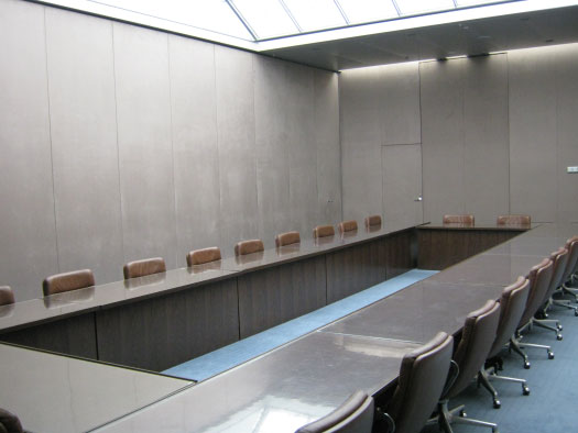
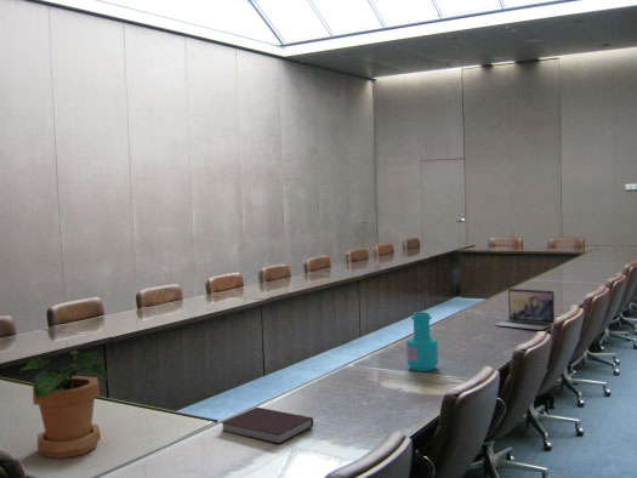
+ potted plant (58, 404)
+ laptop (524, 308)
+ notebook (267, 423)
+ bottle (421, 340)
